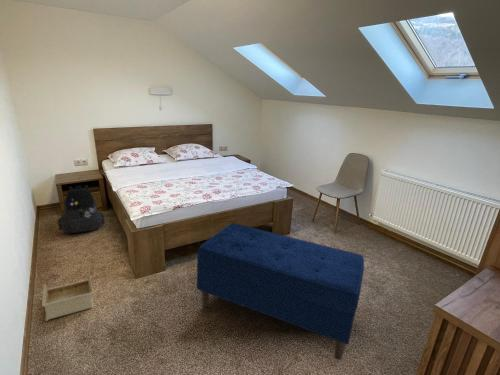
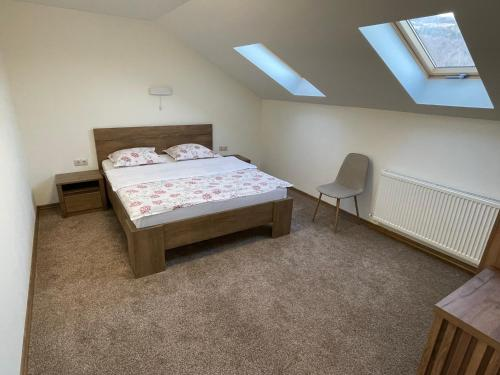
- backpack (80, 206)
- bench (278, 282)
- storage bin (68, 294)
